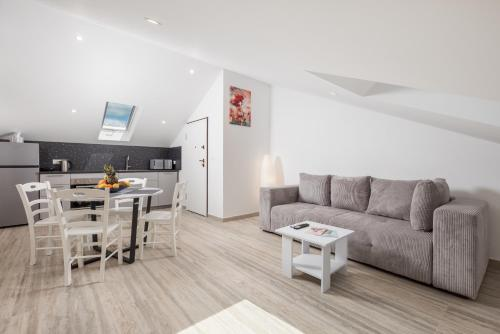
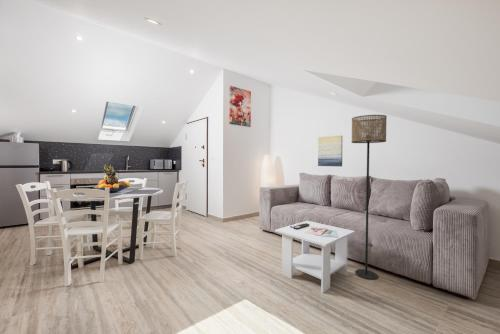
+ wall art (329, 151)
+ floor lamp (367, 196)
